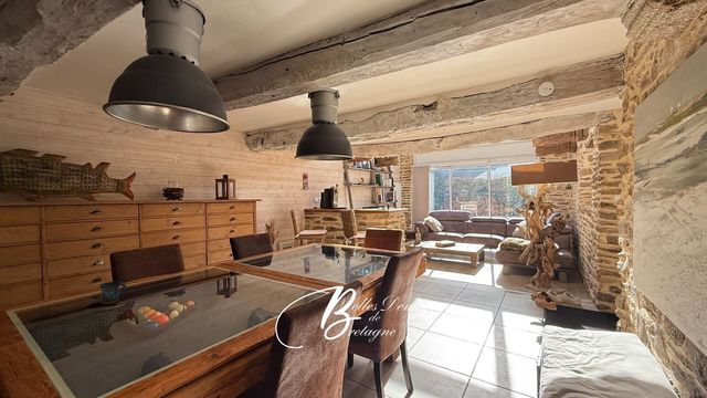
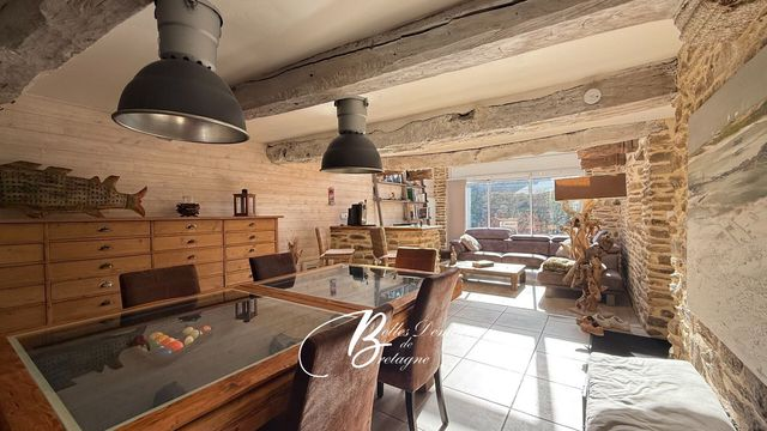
- mug (112, 292)
